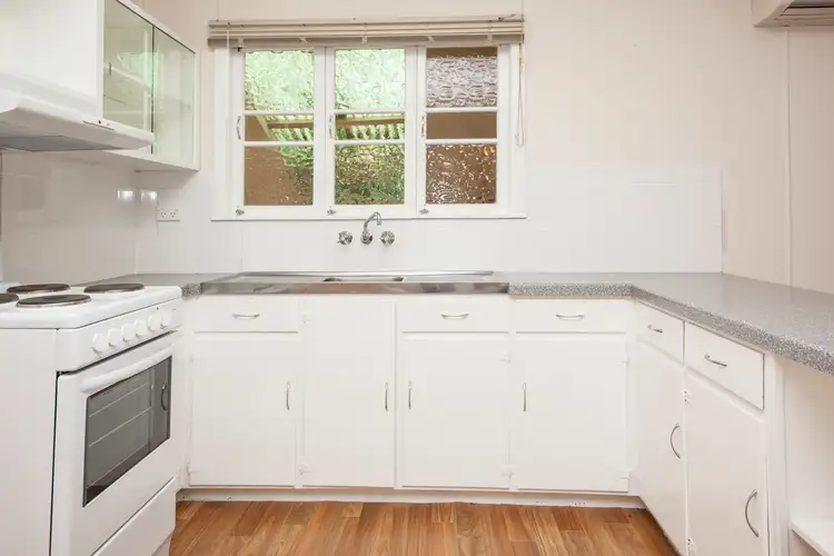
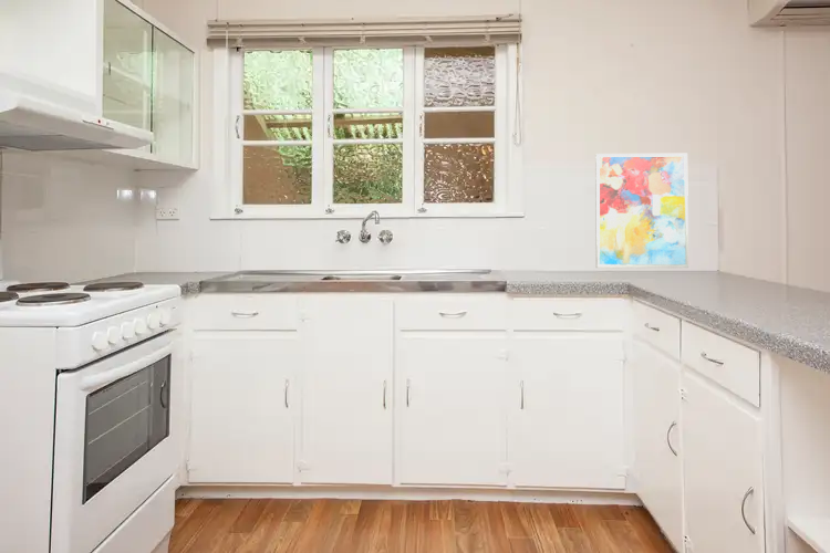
+ wall art (641, 210)
